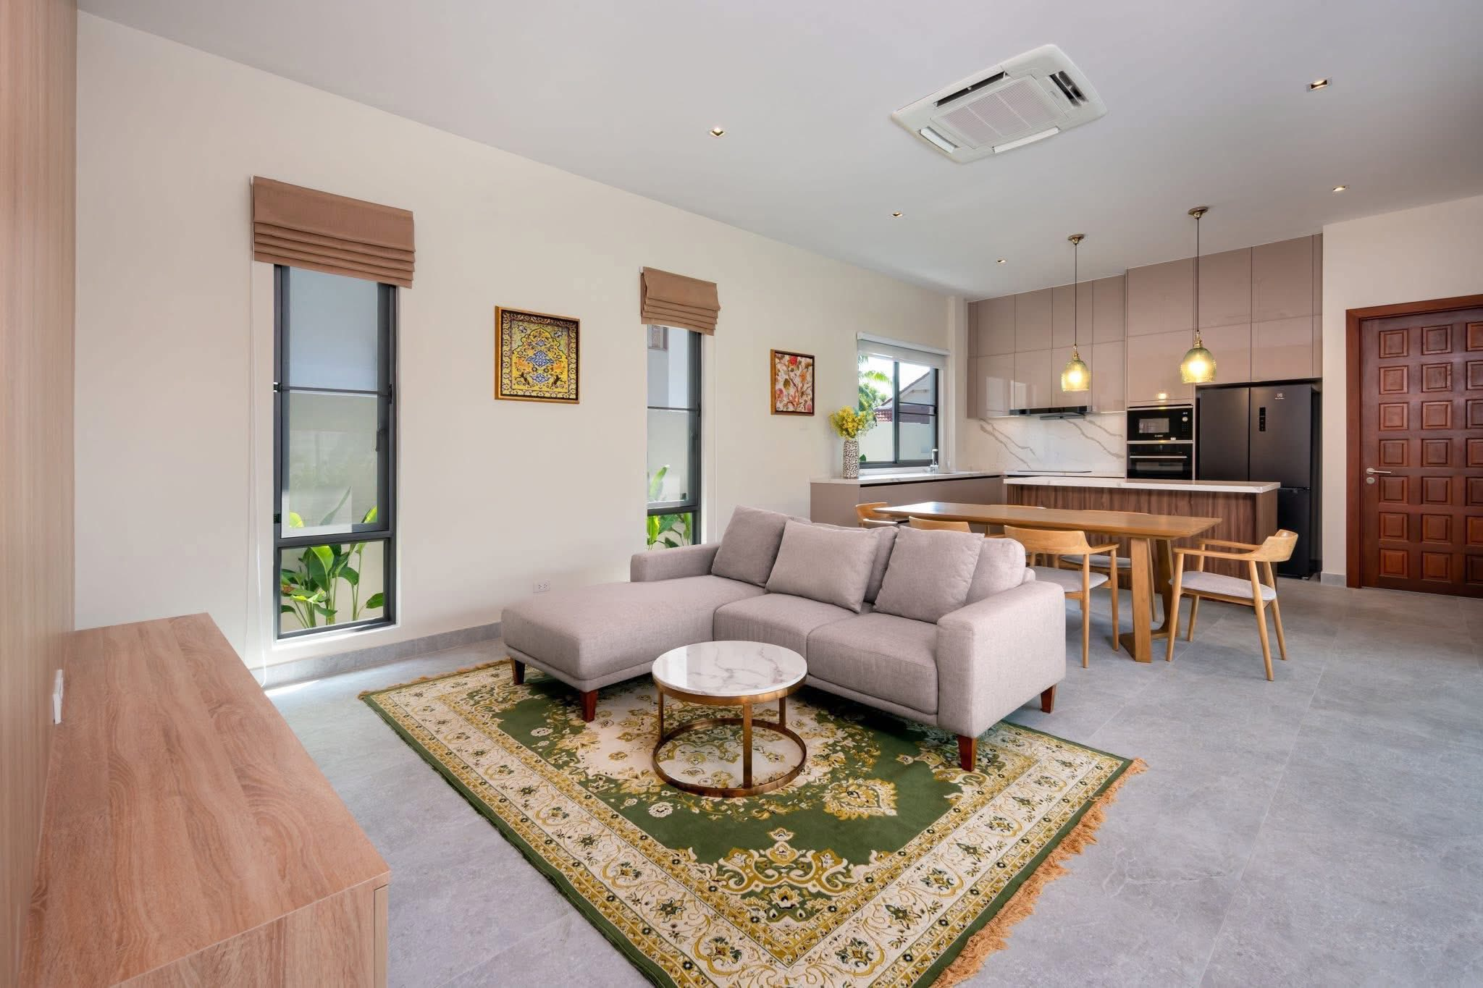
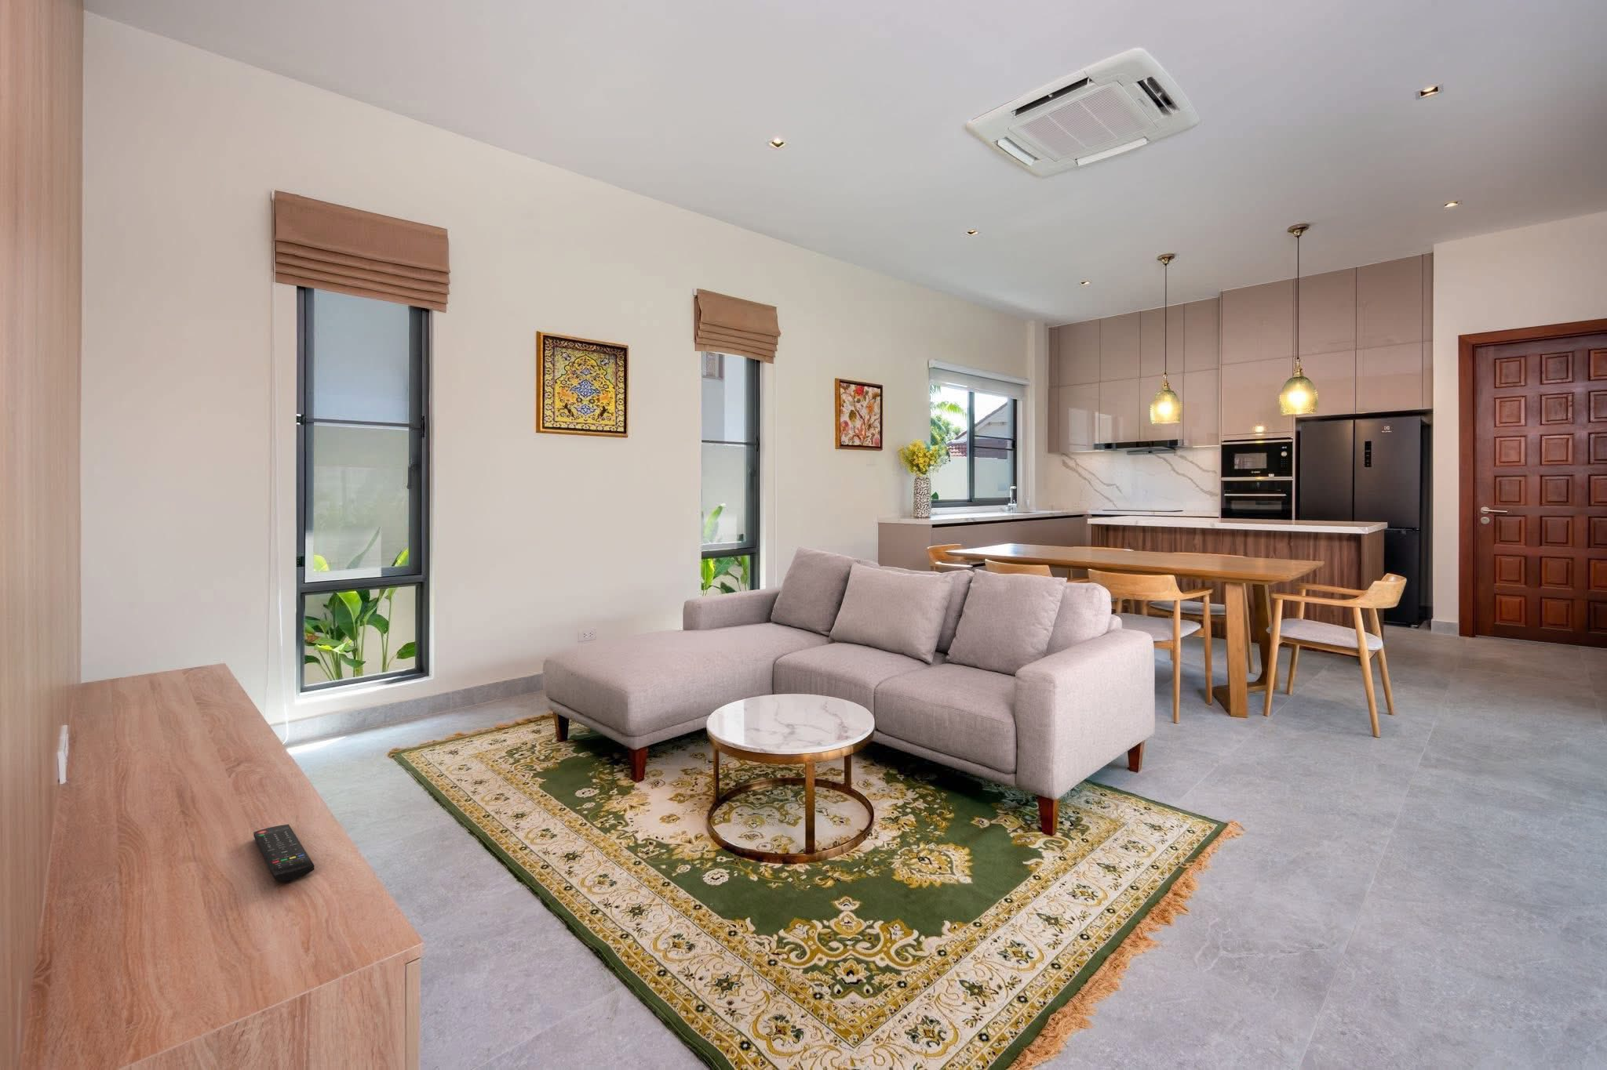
+ remote control (282, 850)
